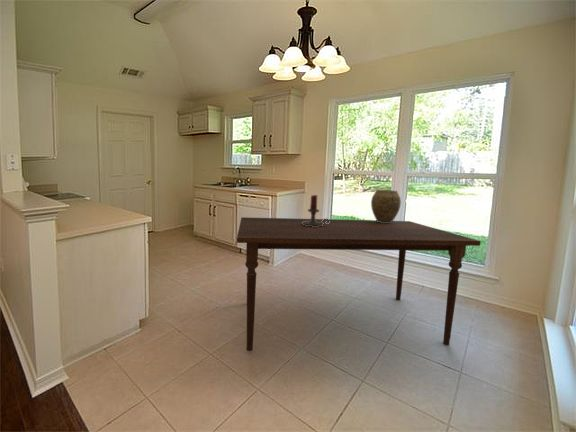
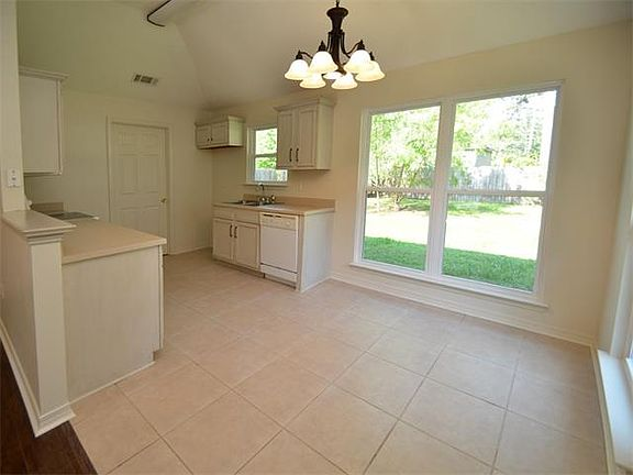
- candle holder (316, 209)
- dining table (340, 249)
- vase (385, 206)
